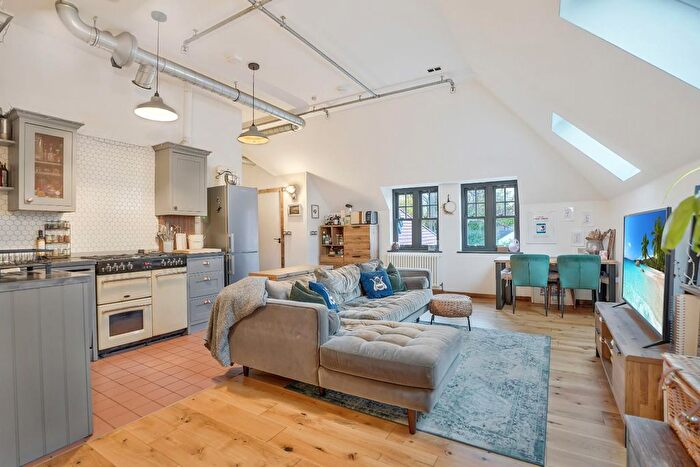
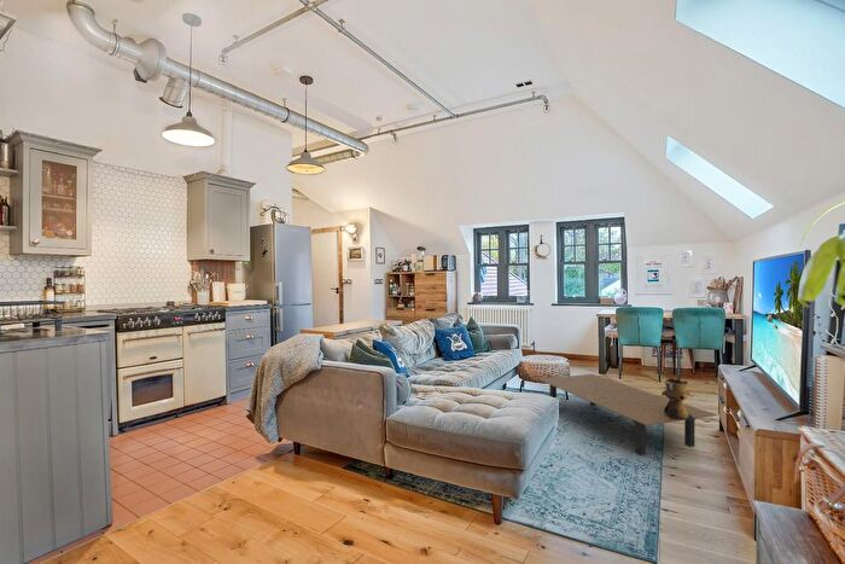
+ ceramic vessel (676, 397)
+ coffee table (613, 409)
